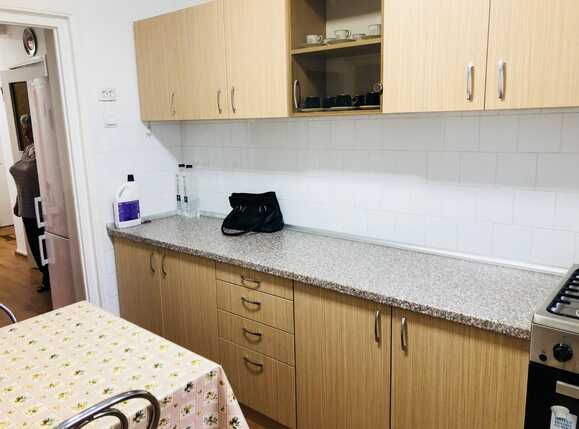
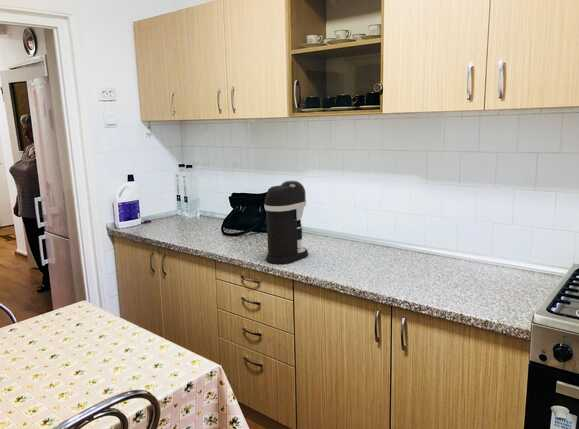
+ coffee maker (286, 220)
